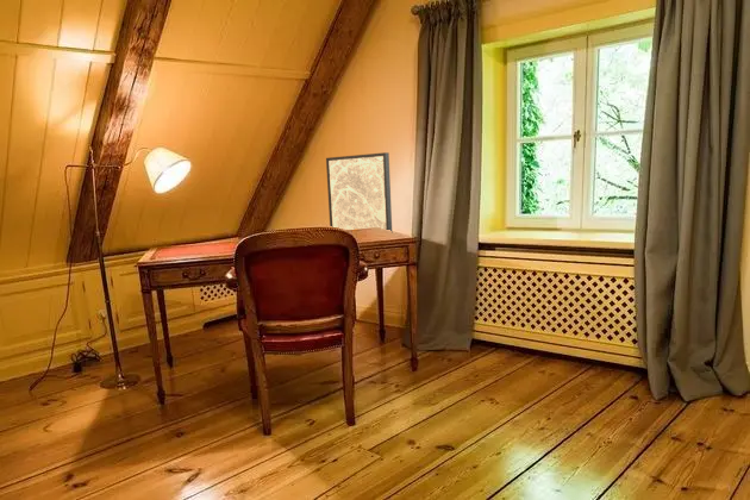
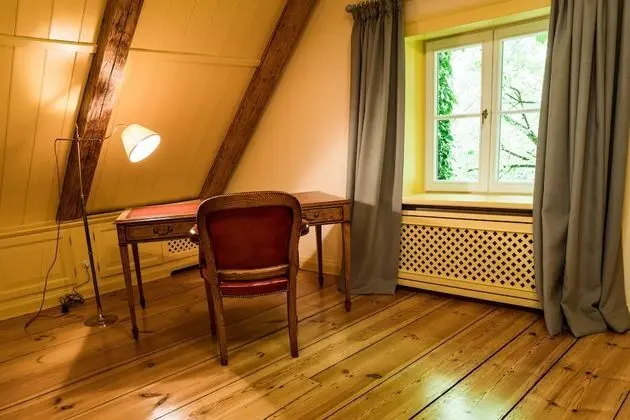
- wall art (357, 194)
